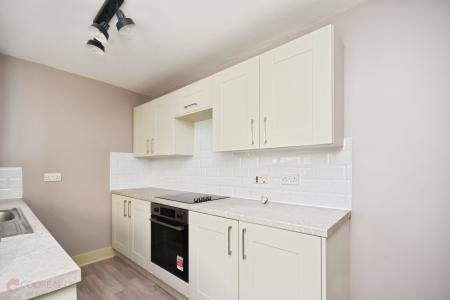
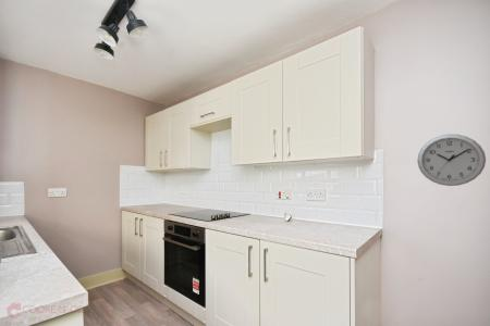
+ wall clock (449, 160)
